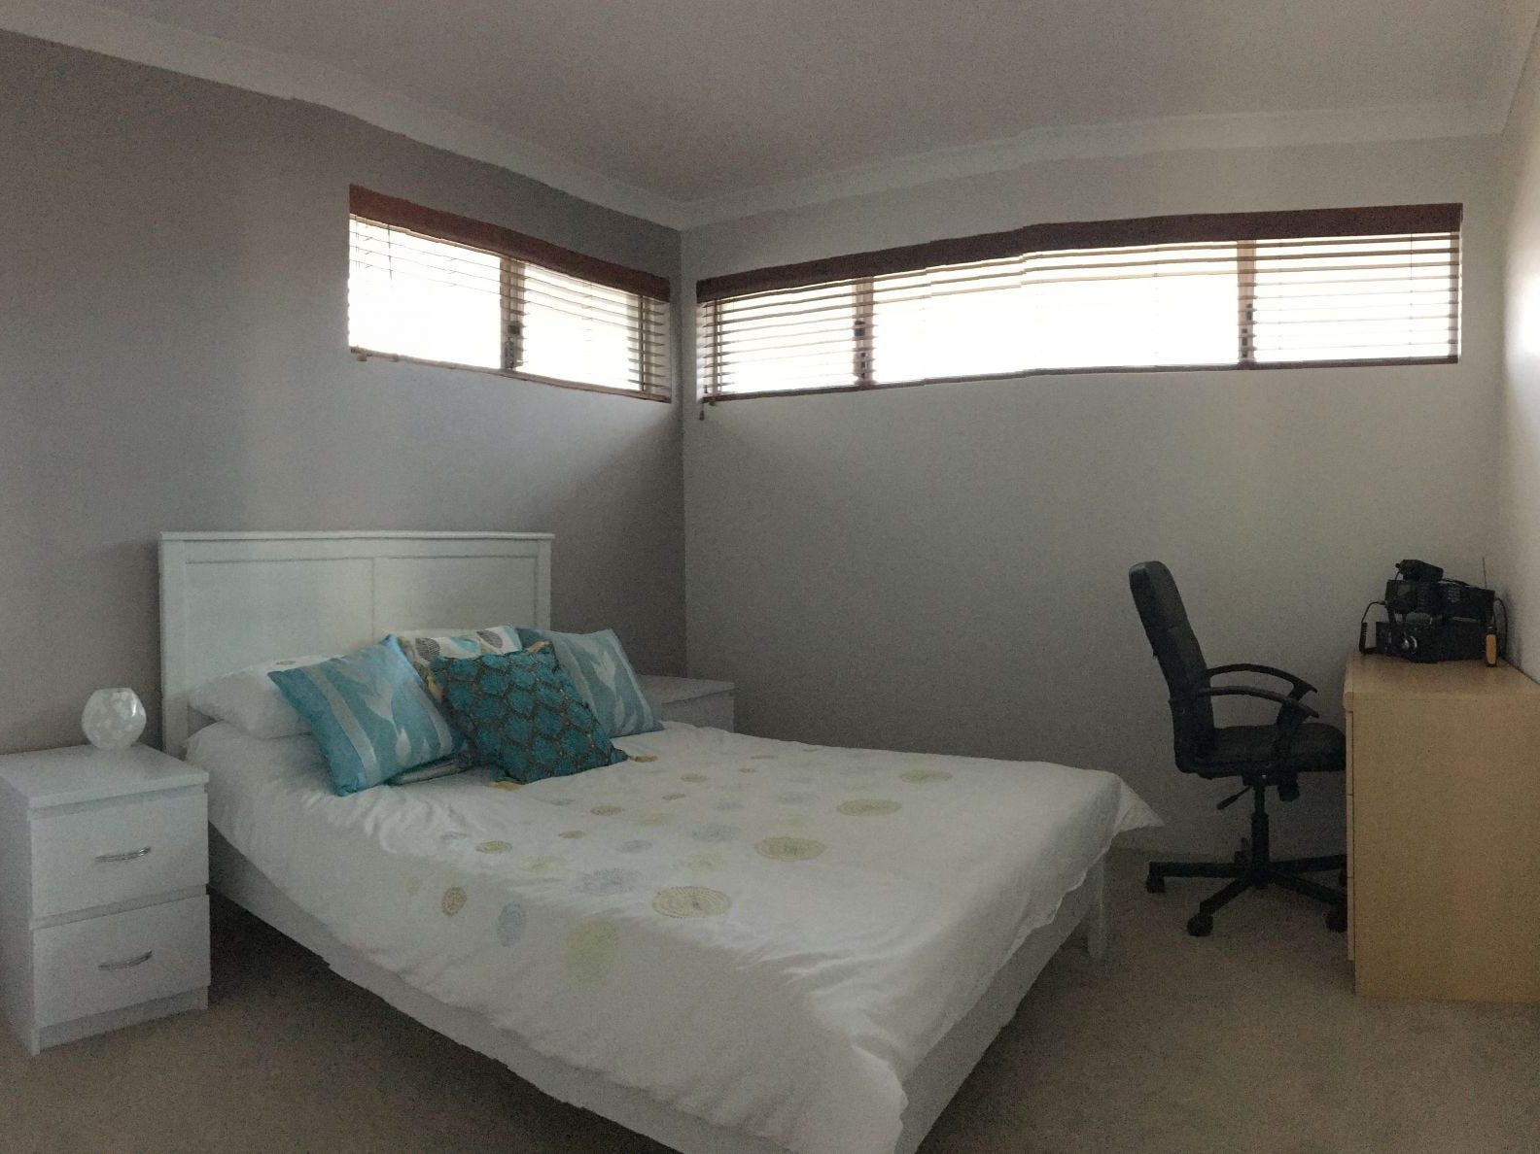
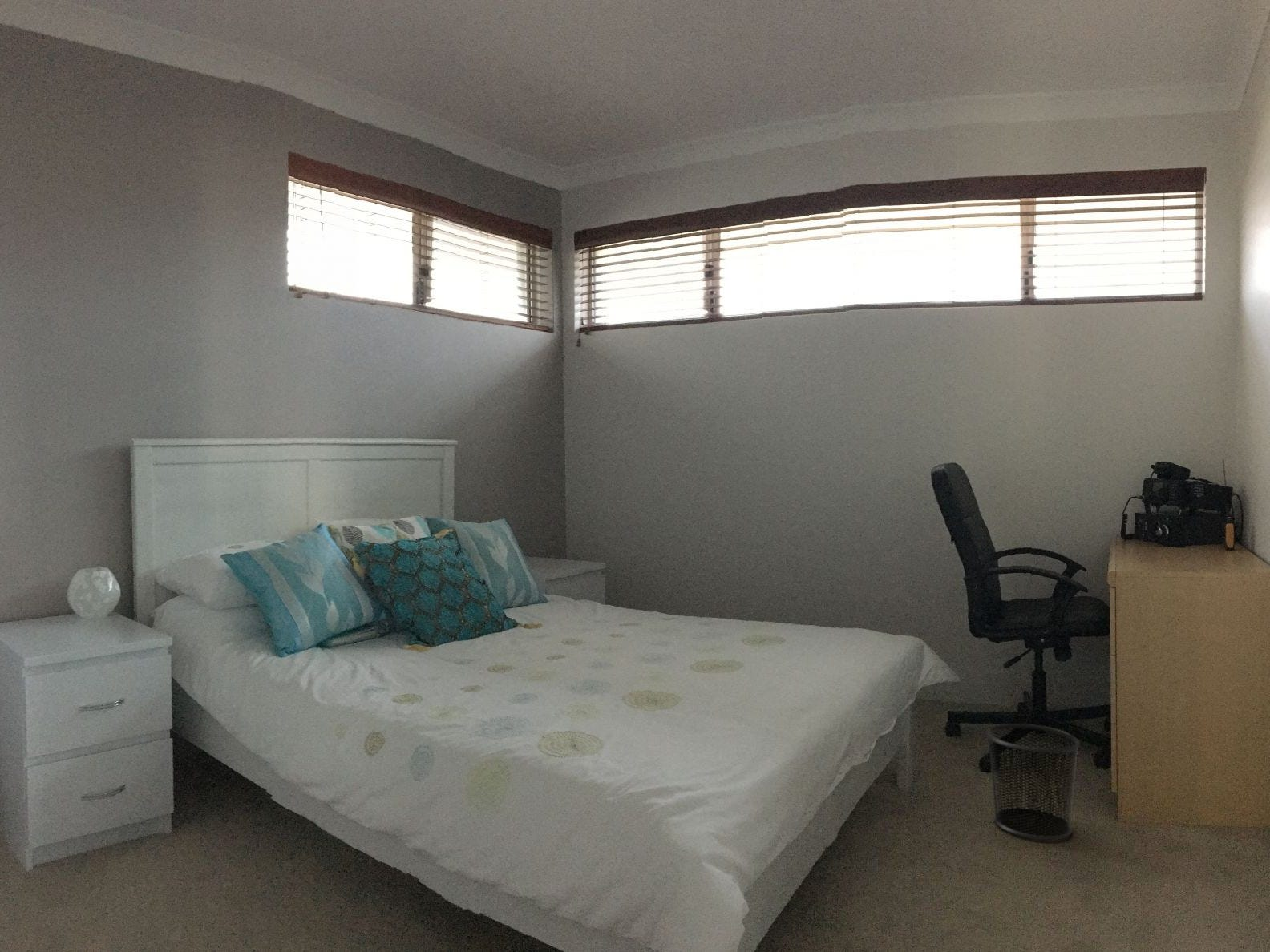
+ waste bin (1032, 781)
